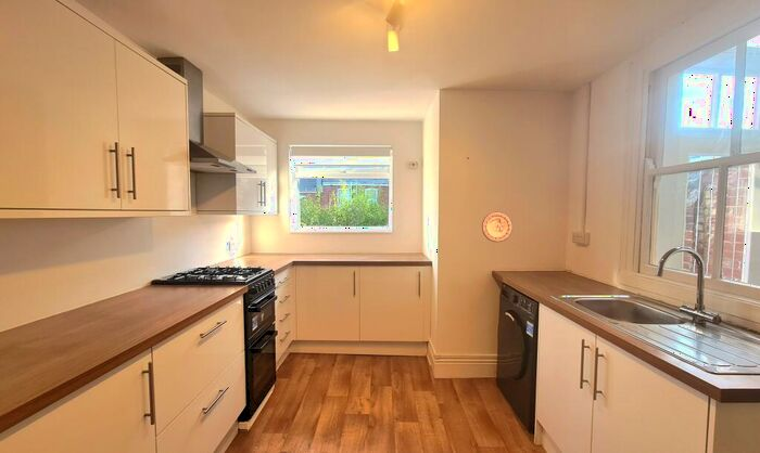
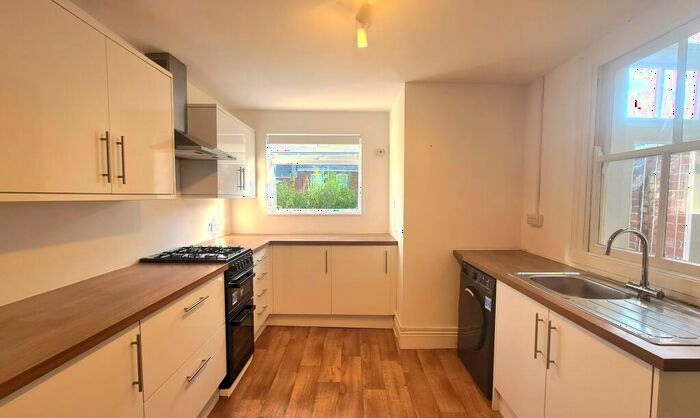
- decorative plate (496, 226)
